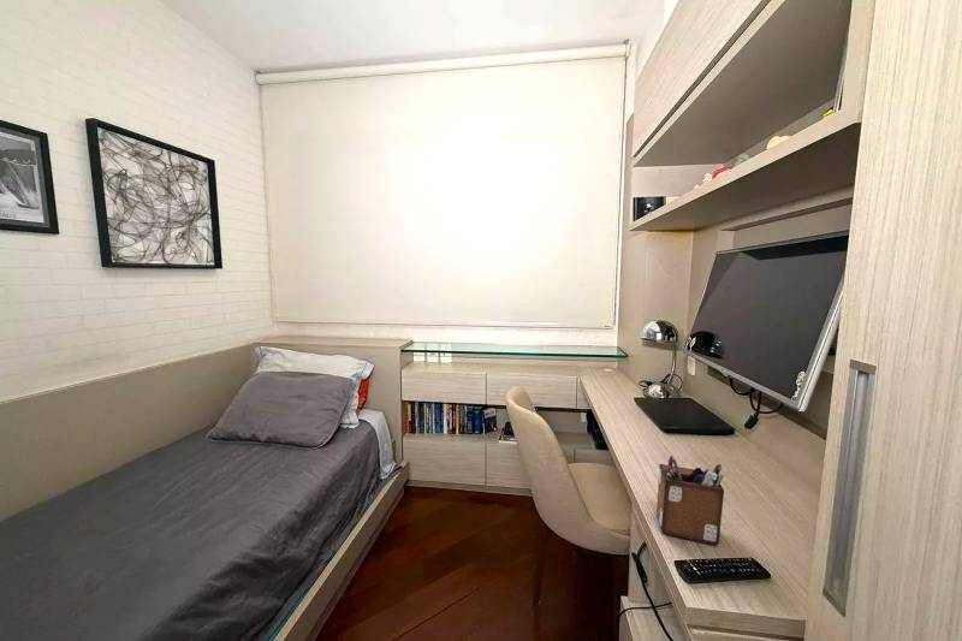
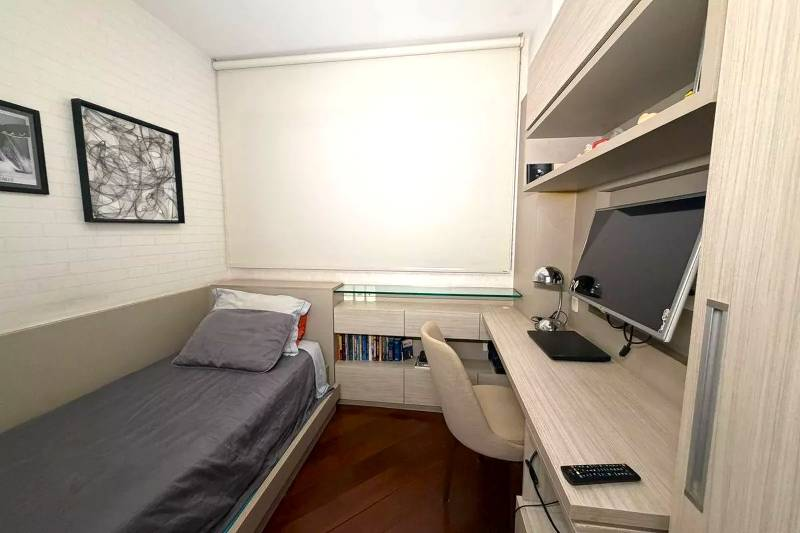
- desk organizer (688, 492)
